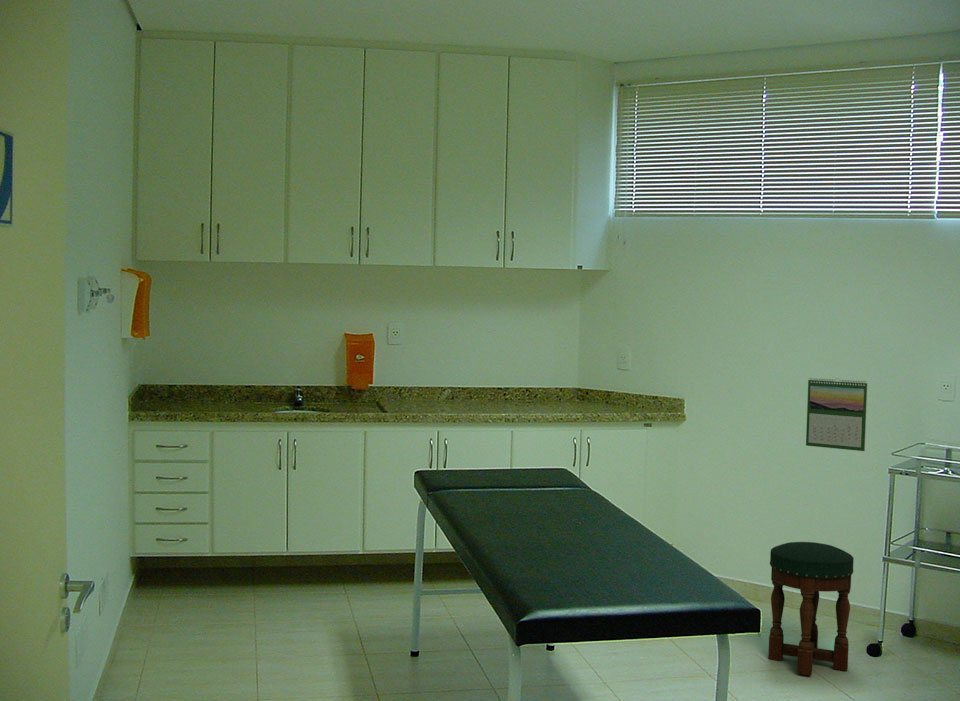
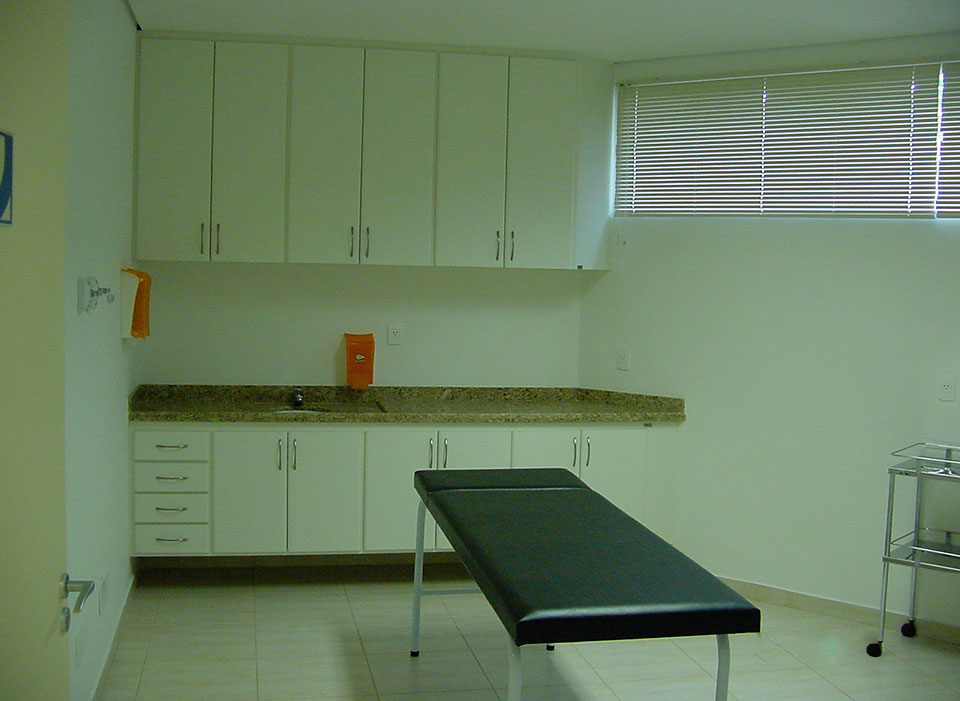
- calendar (836, 413)
- stool (809, 604)
